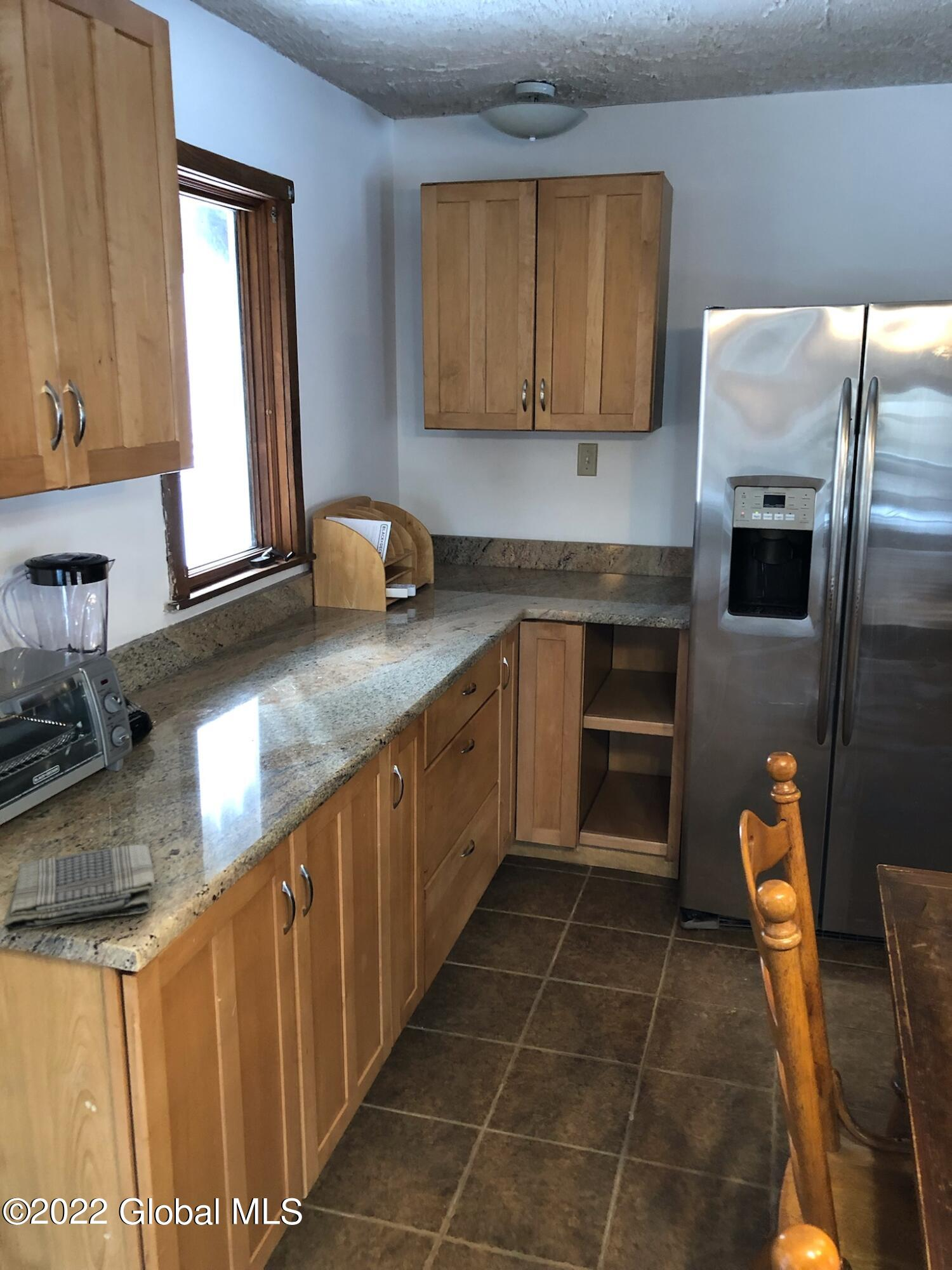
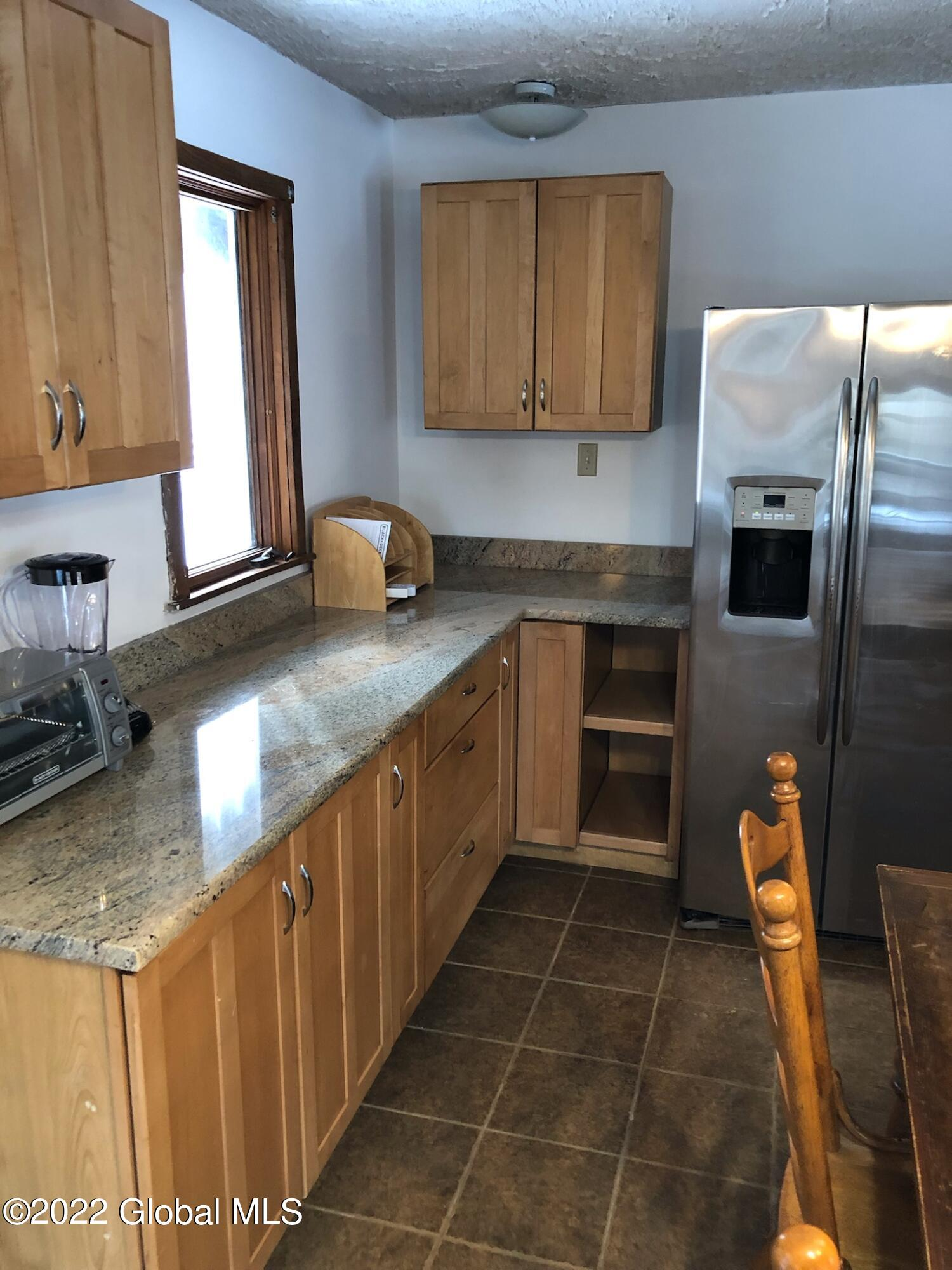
- dish towel (83, 882)
